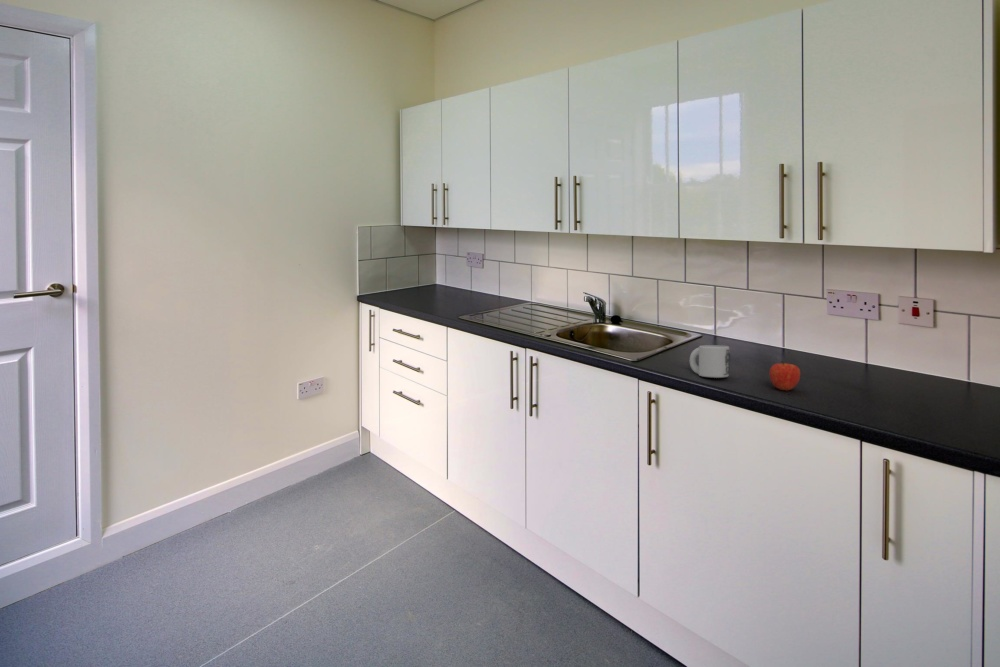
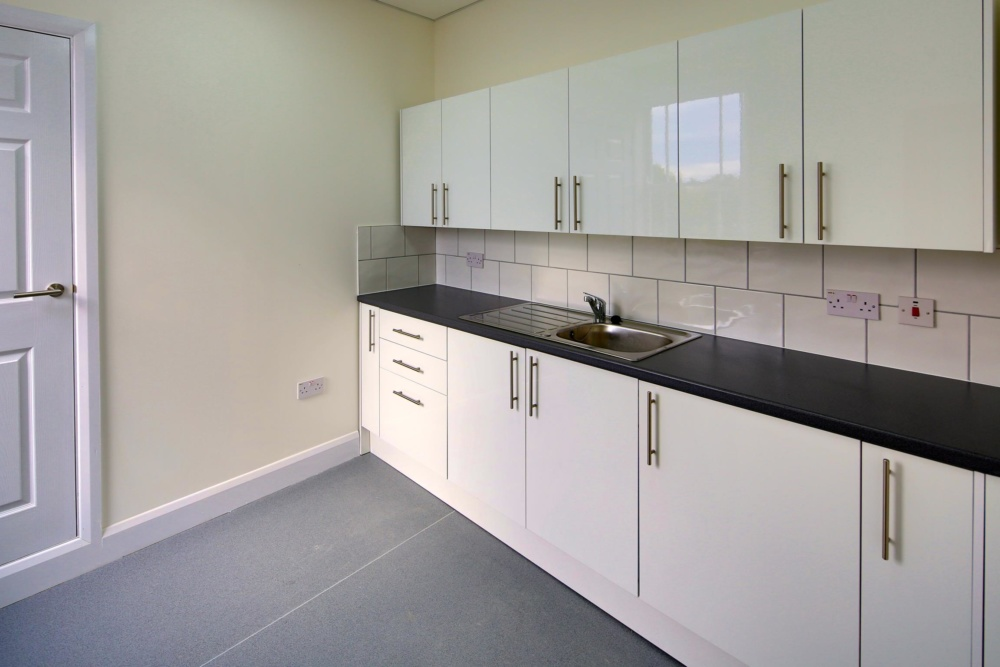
- fruit (784, 375)
- mug (708, 360)
